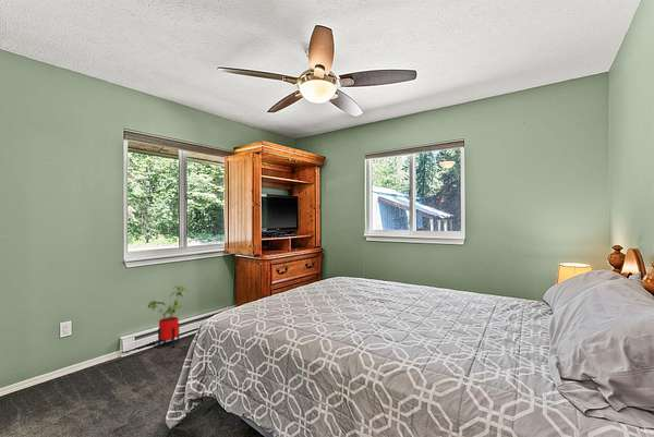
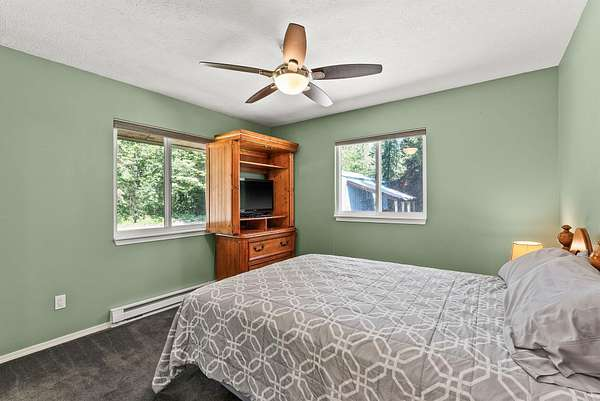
- house plant (171, 315)
